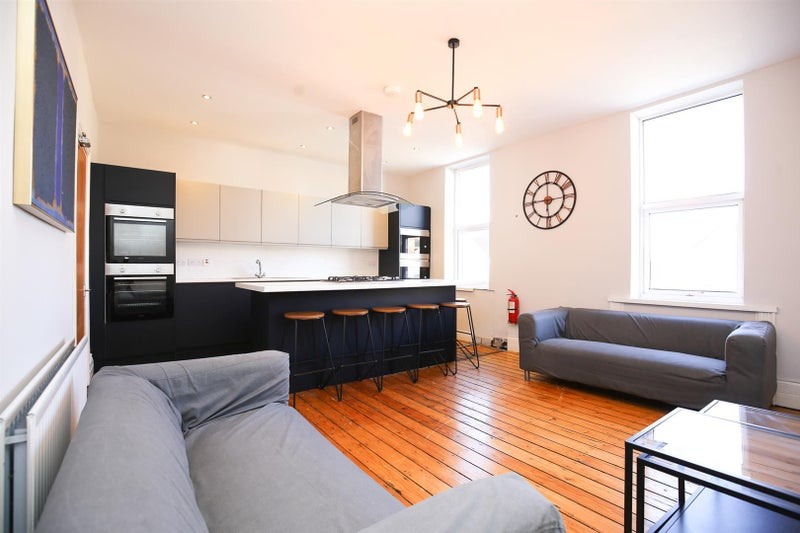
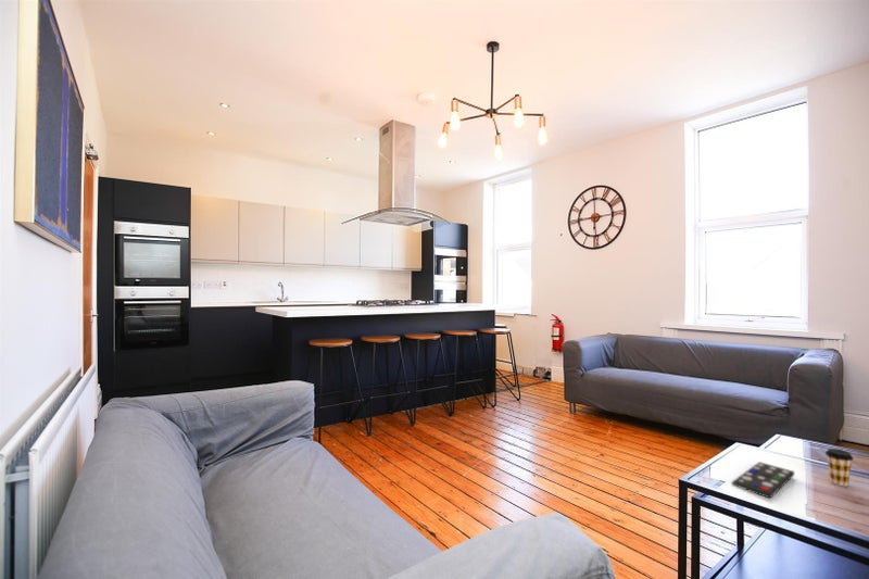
+ coffee cup (839, 467)
+ remote control (764, 477)
